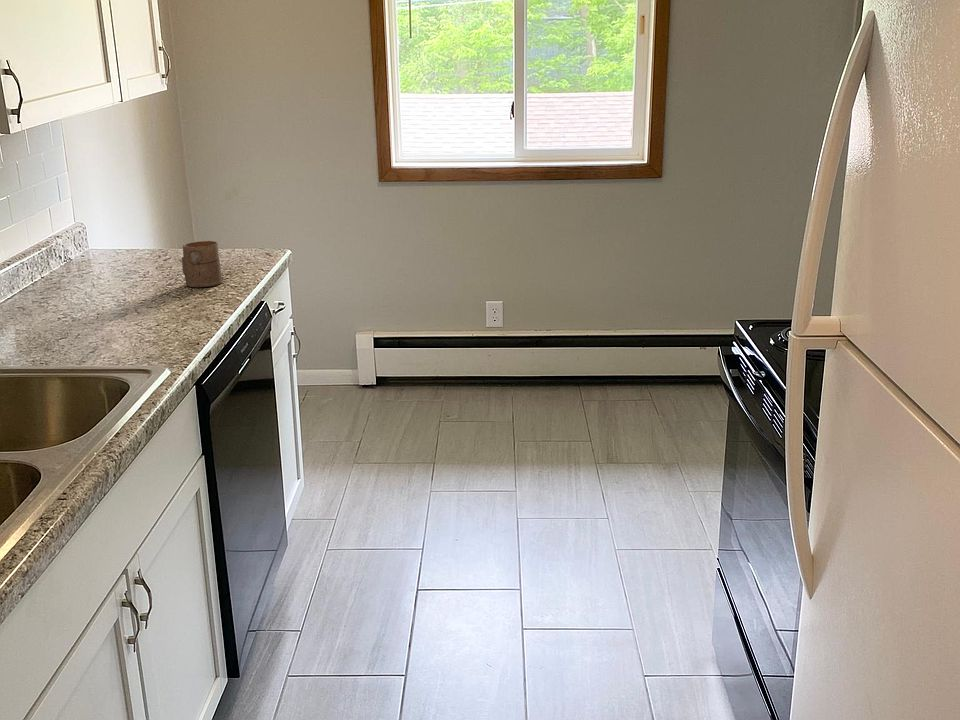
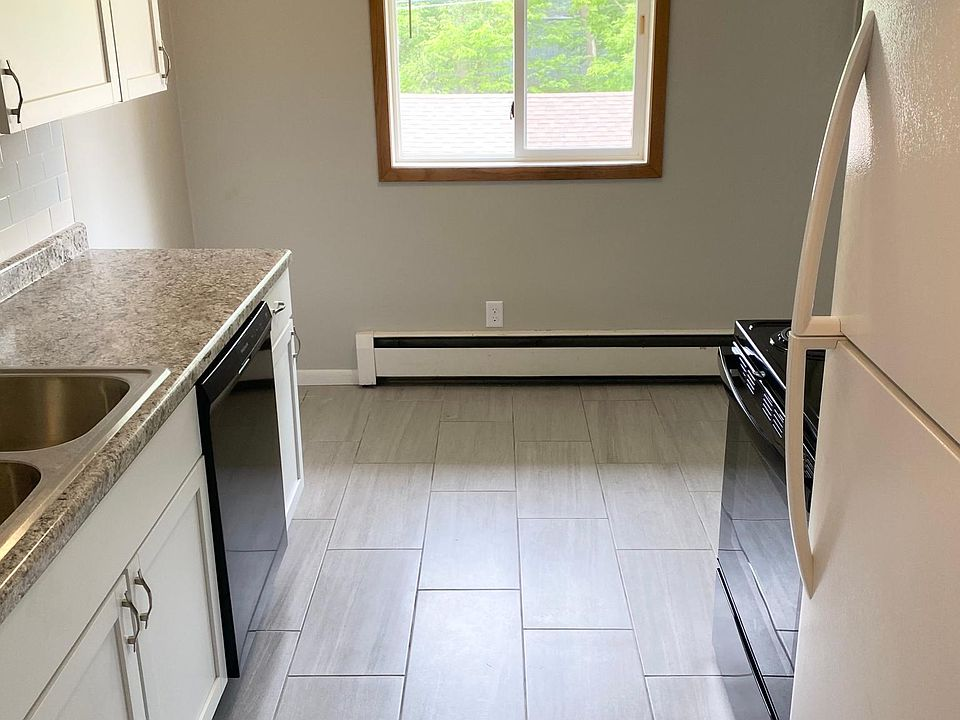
- cup (201, 263)
